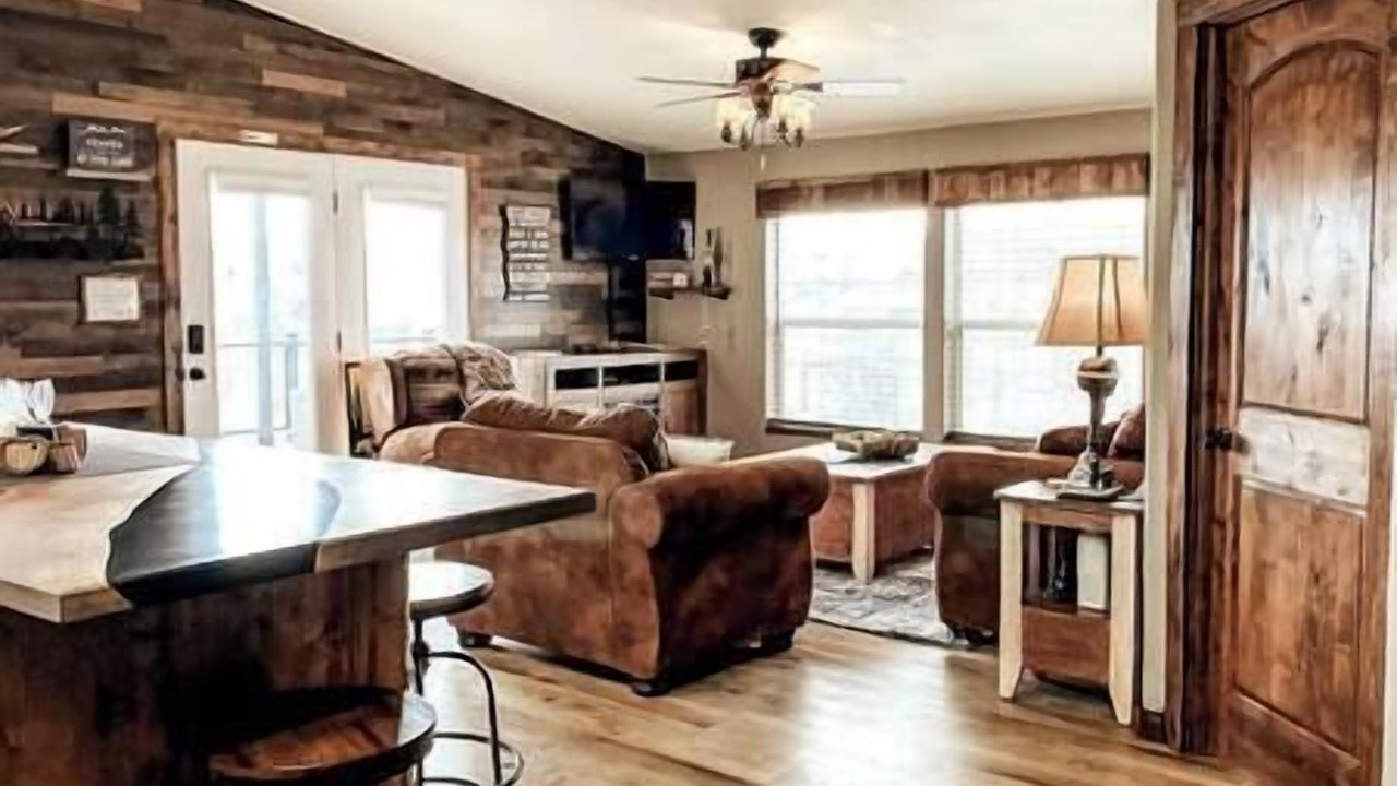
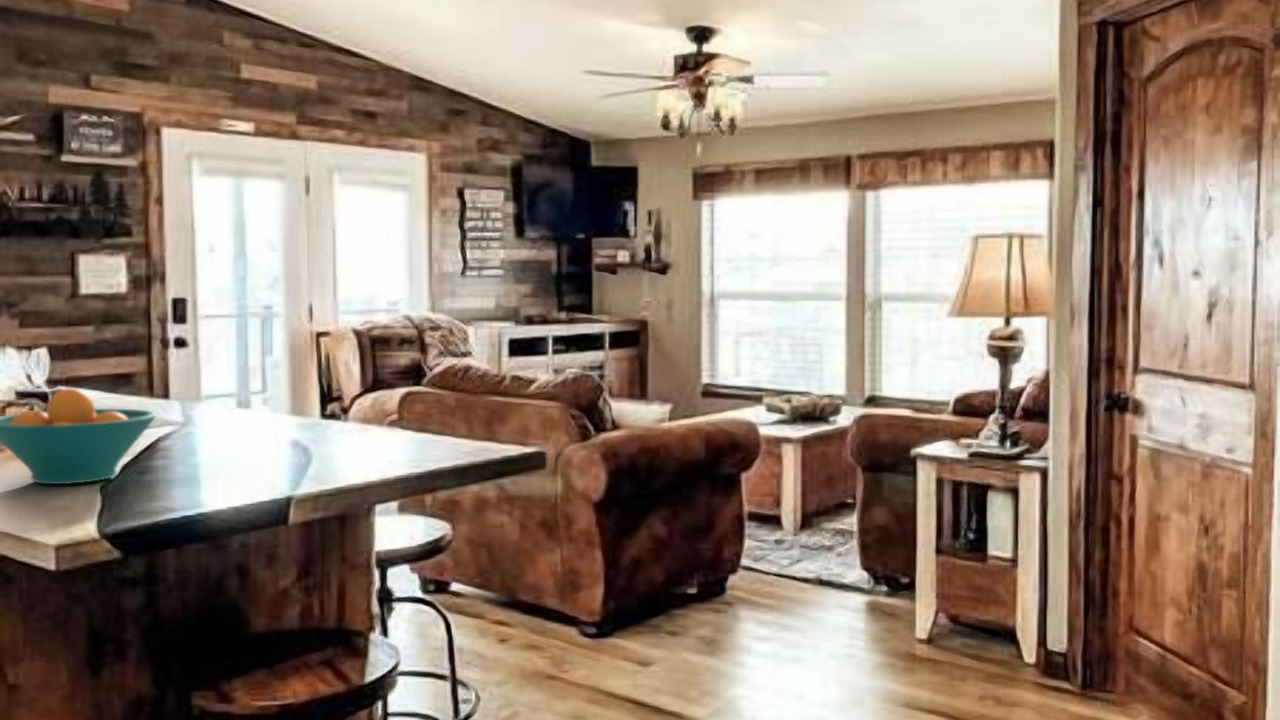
+ fruit bowl (72, 433)
